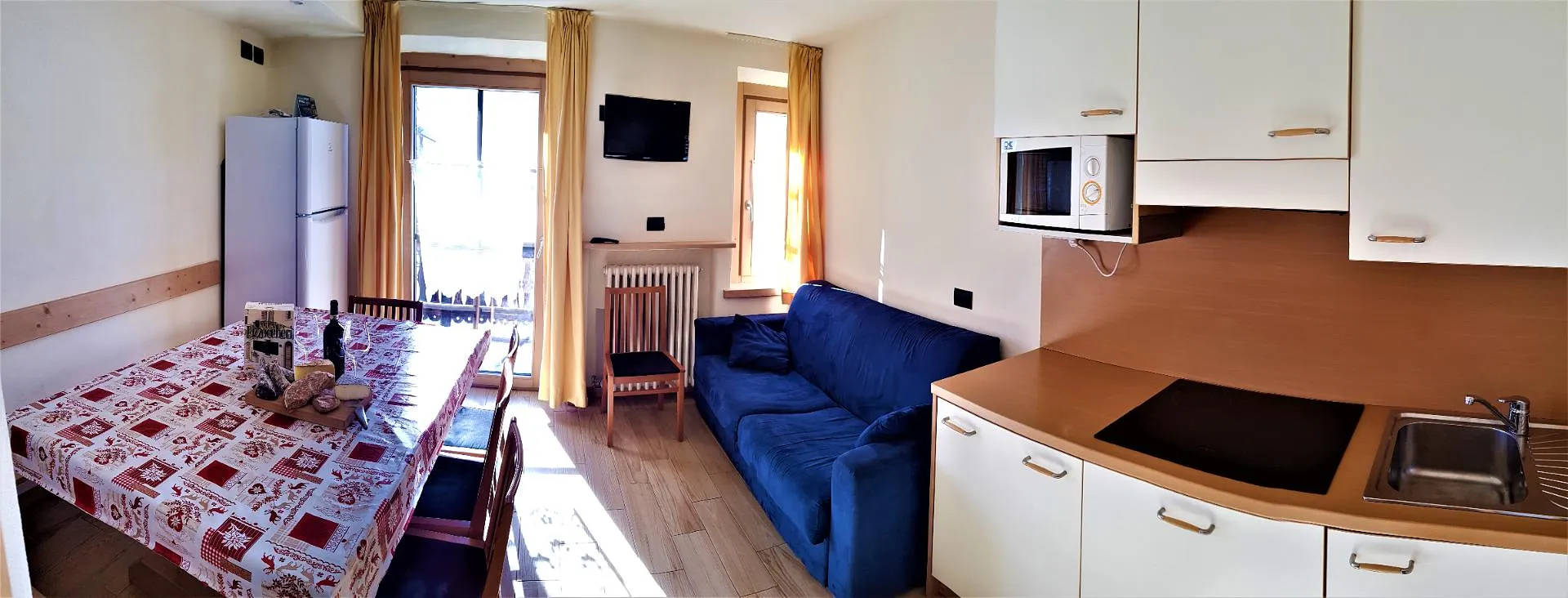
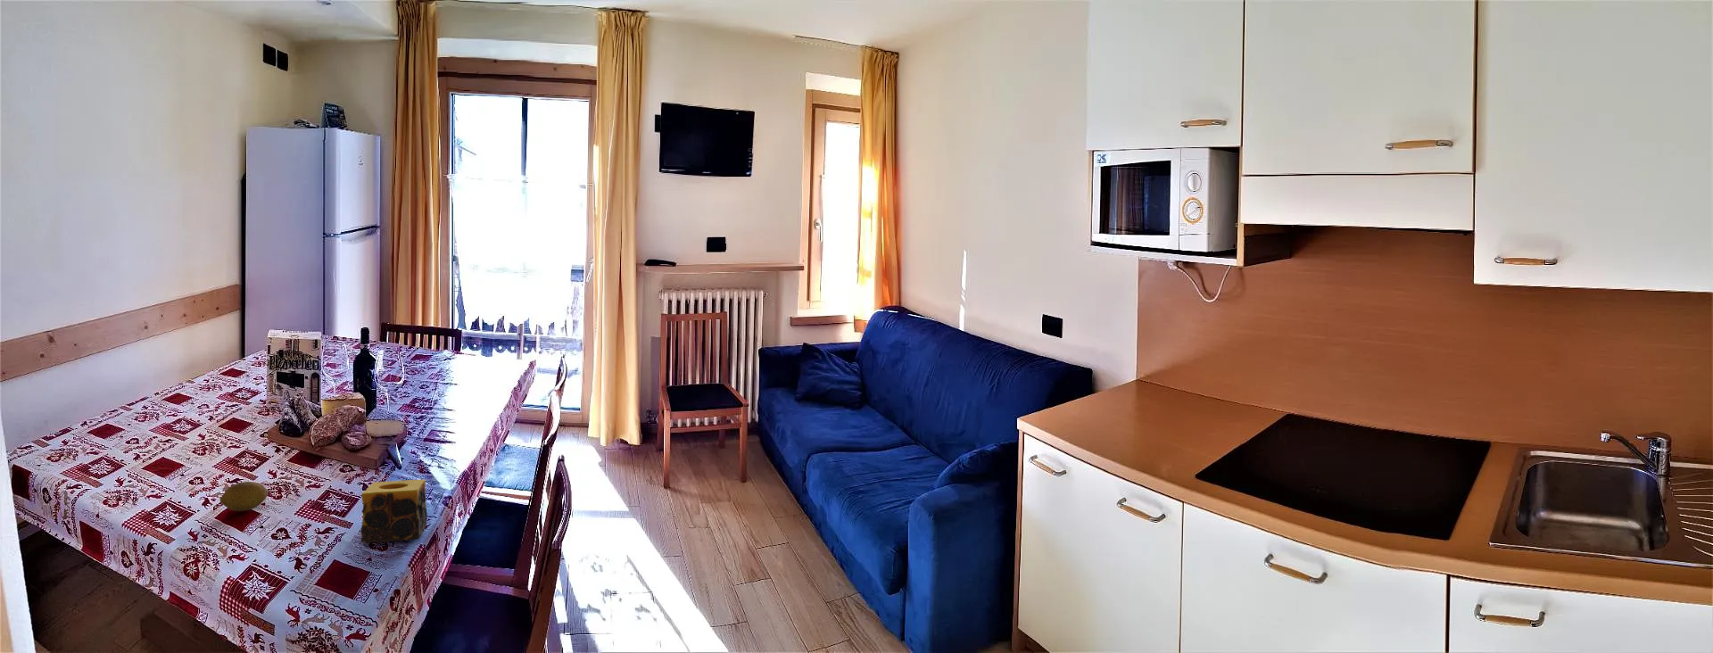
+ candle (395, 510)
+ fruit (244, 496)
